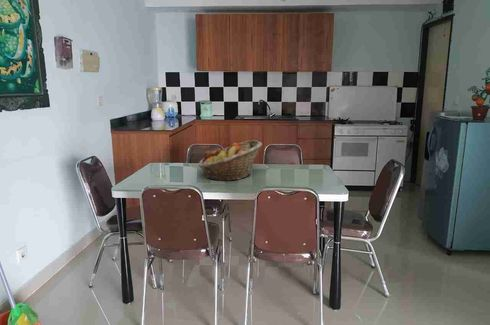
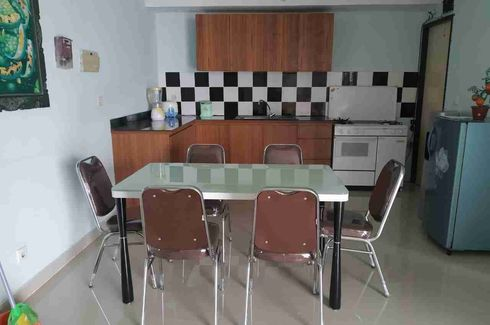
- fruit basket (230, 158)
